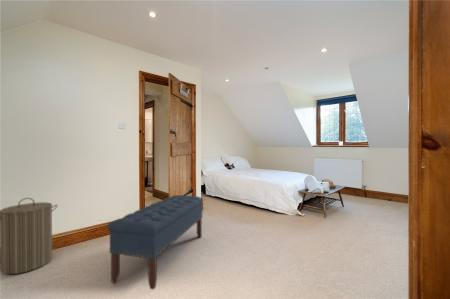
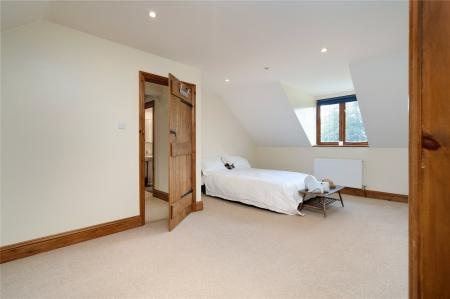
- bench (165, 230)
- laundry hamper (27, 230)
